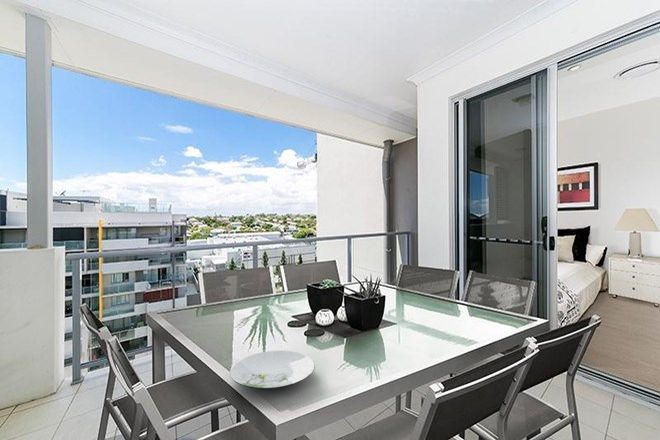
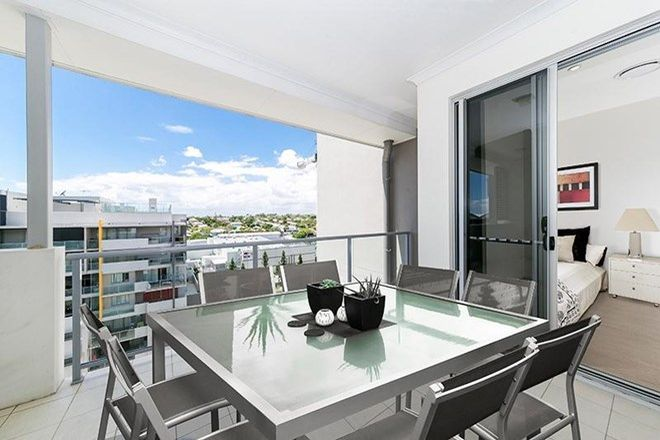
- plate (273, 372)
